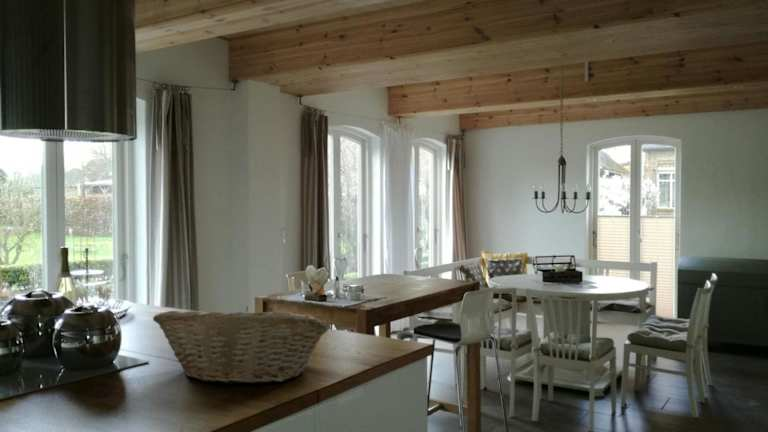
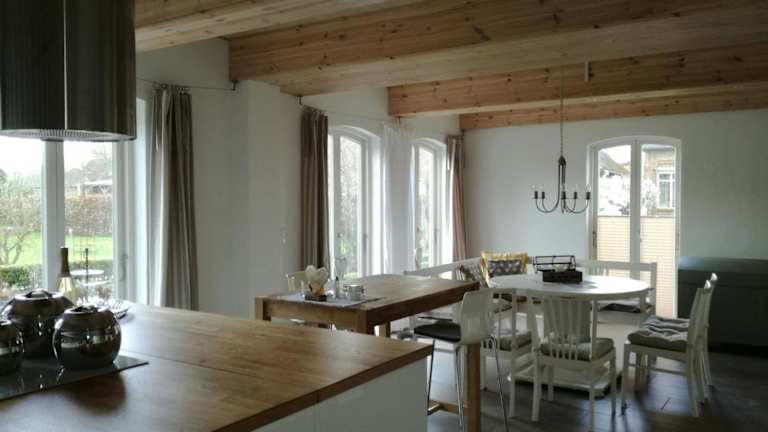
- fruit basket (242, 337)
